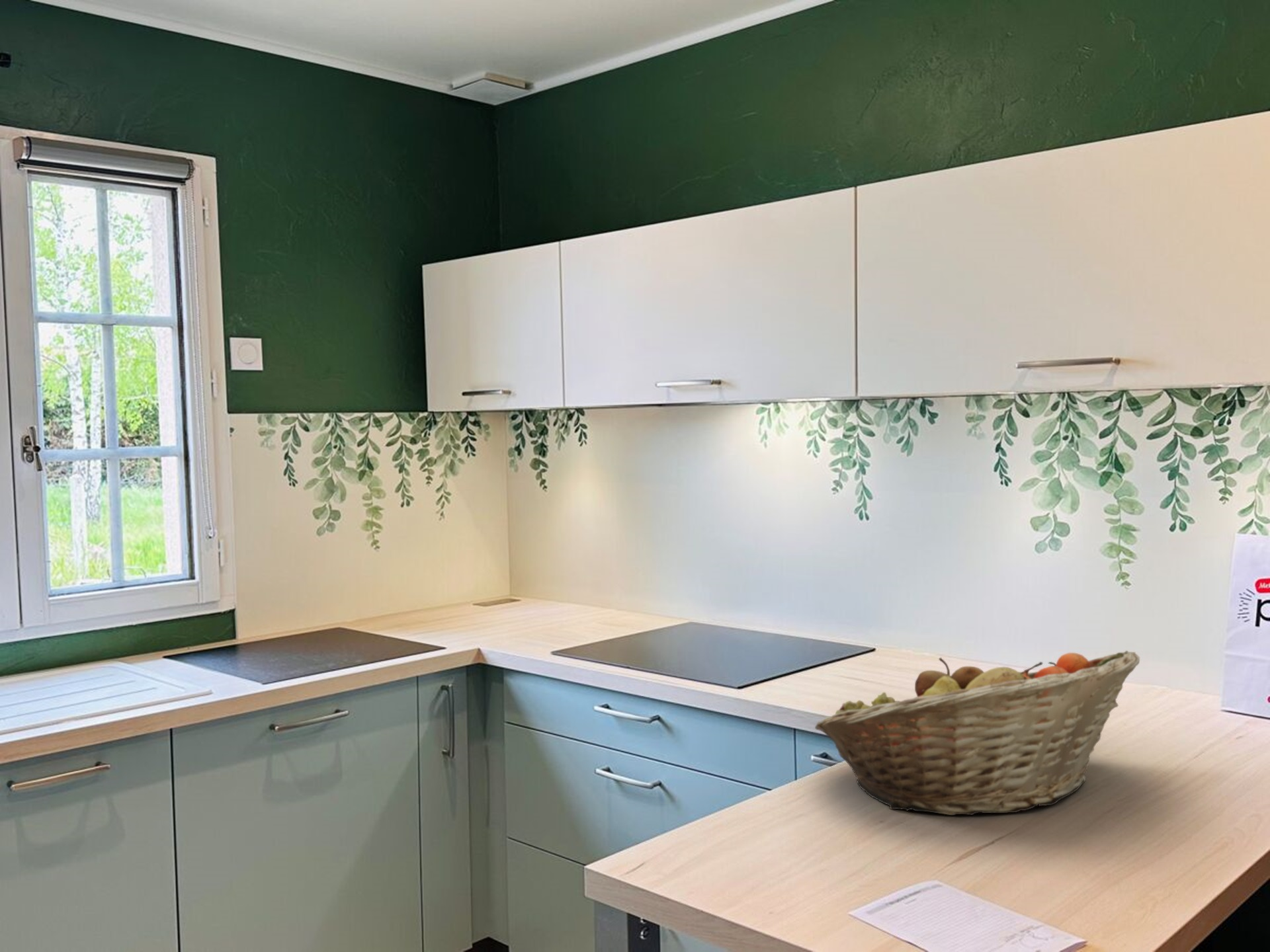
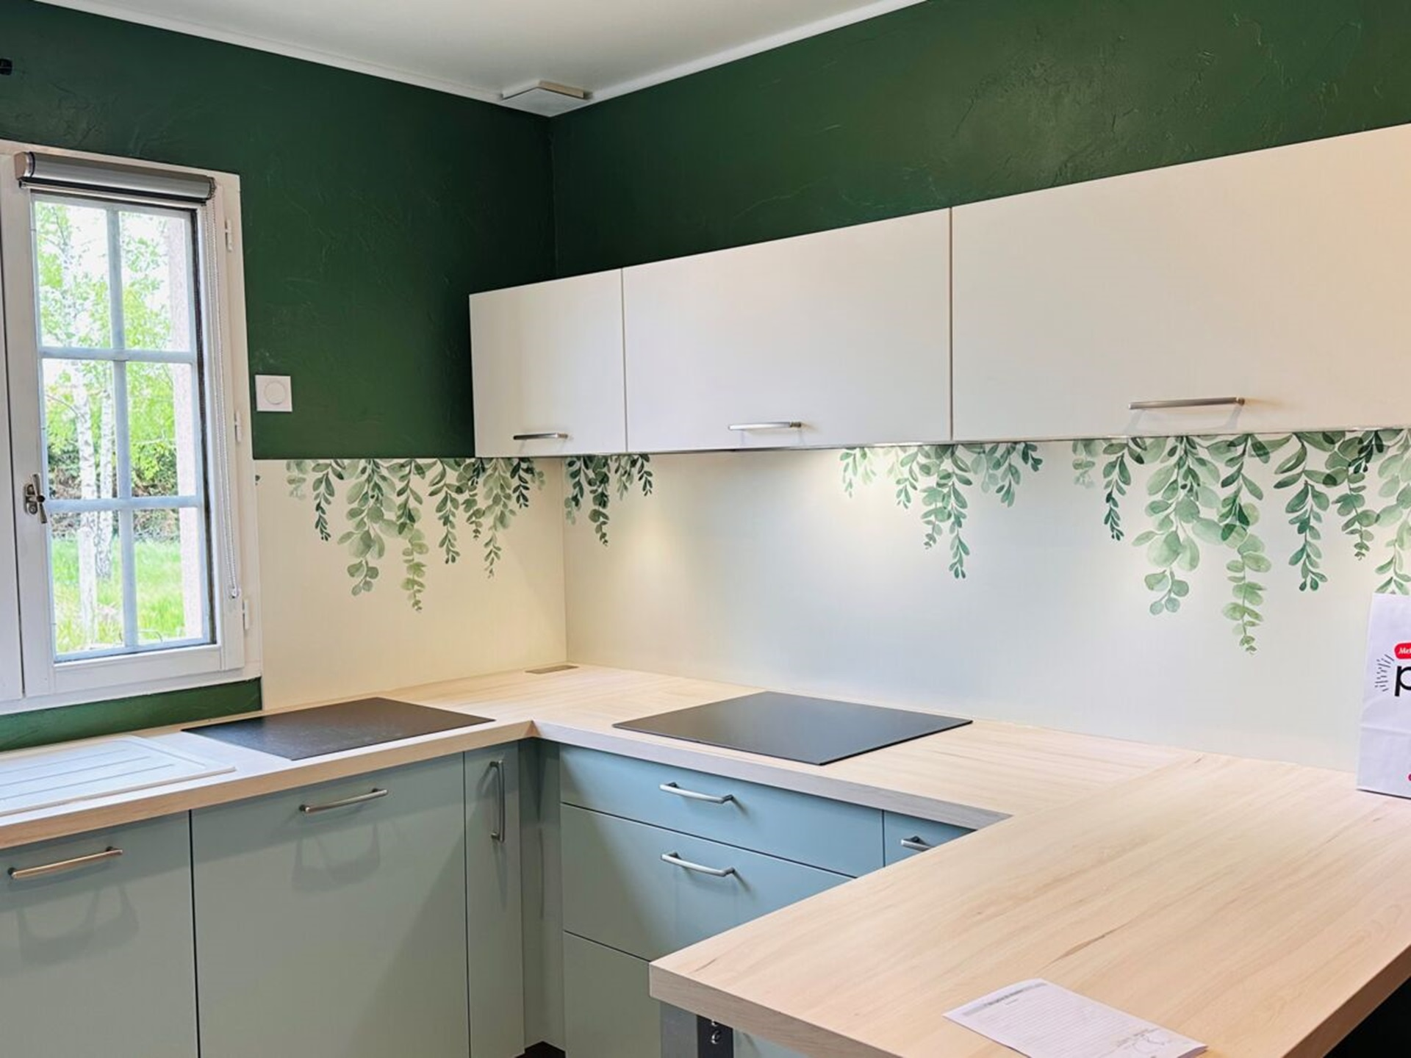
- fruit basket (979, 717)
